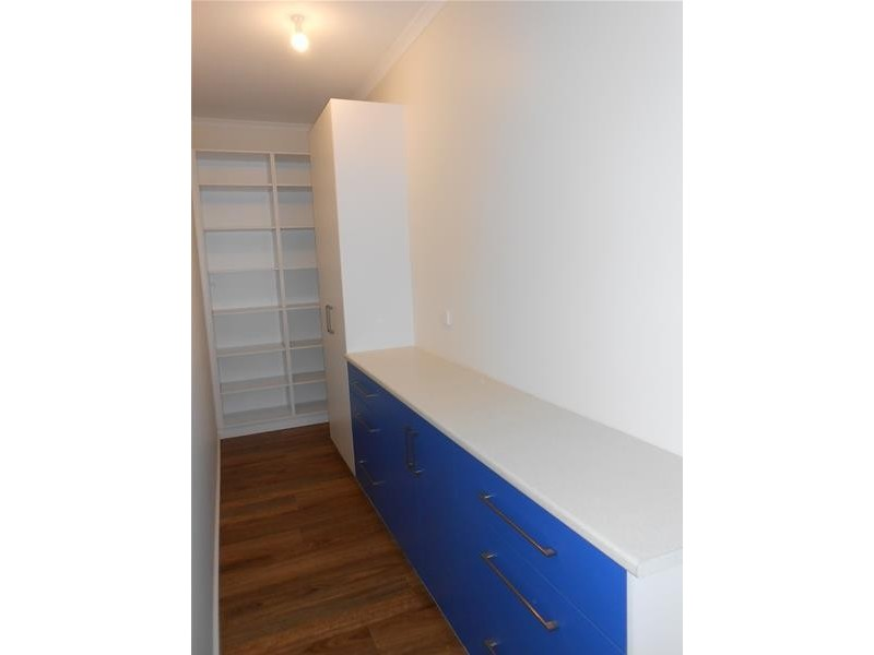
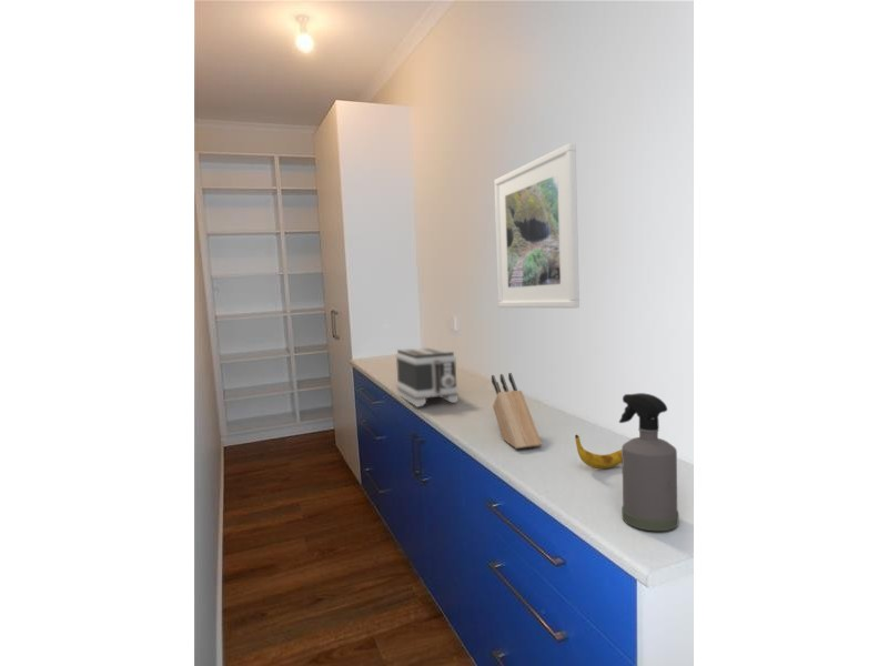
+ spray bottle (645, 456)
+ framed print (532, 235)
+ banana (607, 454)
+ toaster (426, 375)
+ knife block (513, 407)
